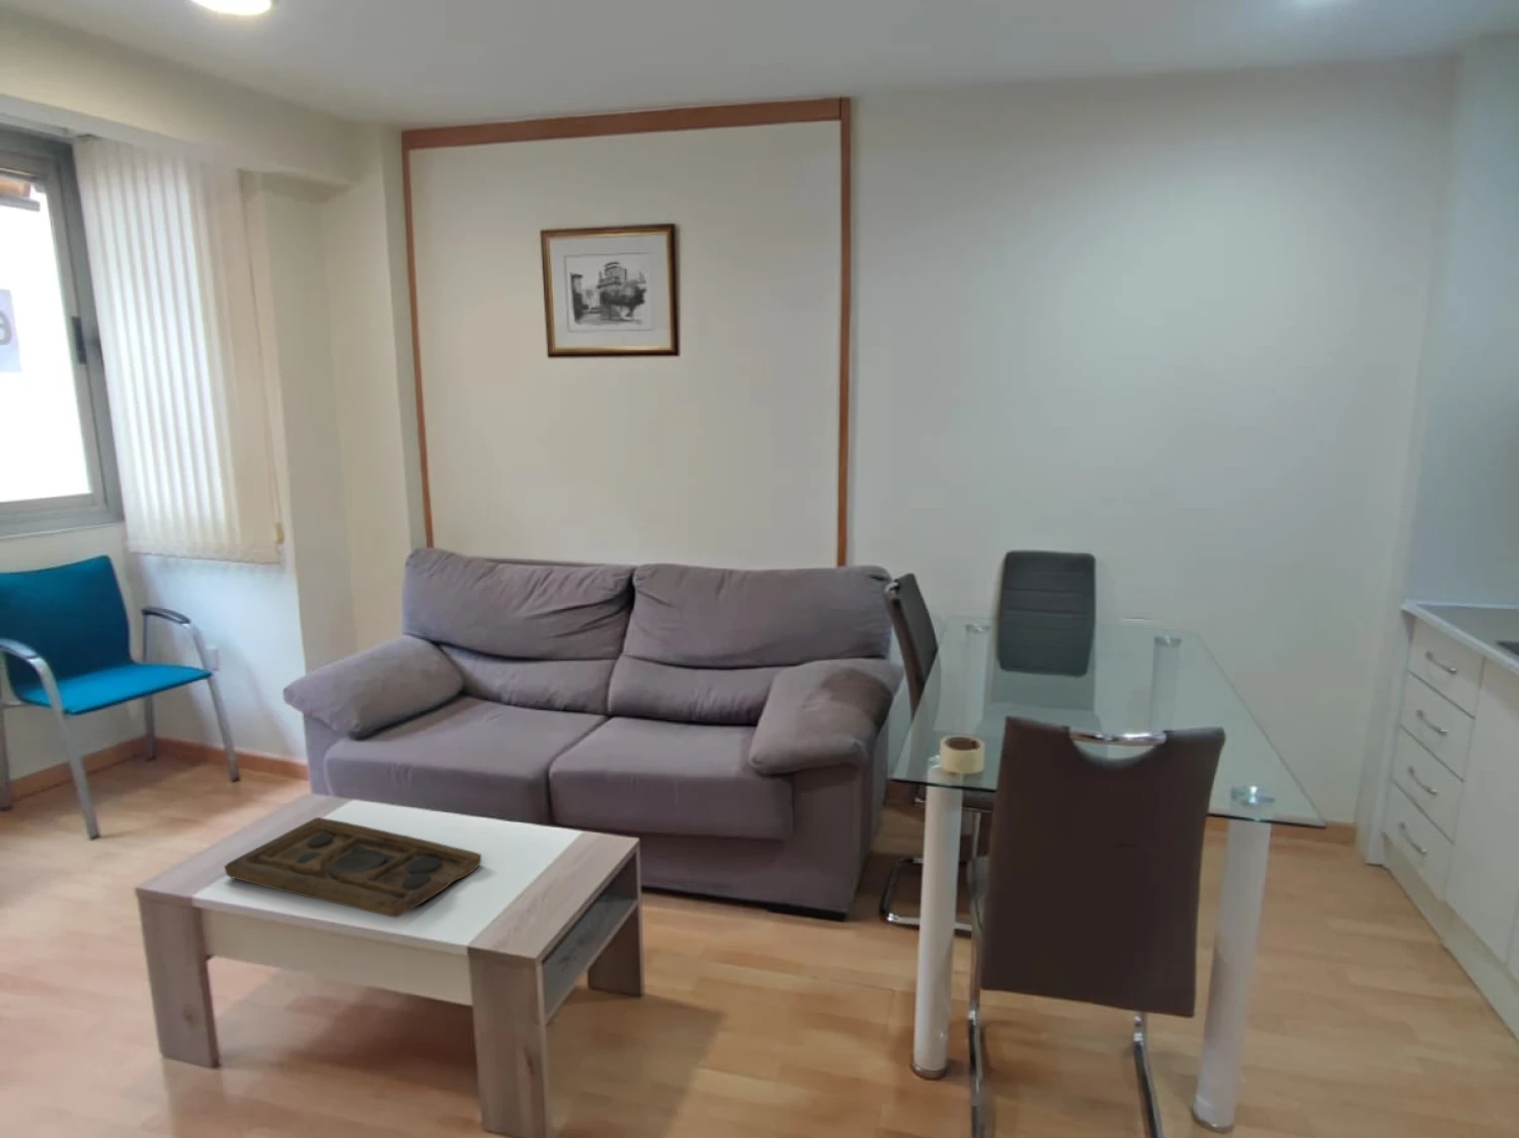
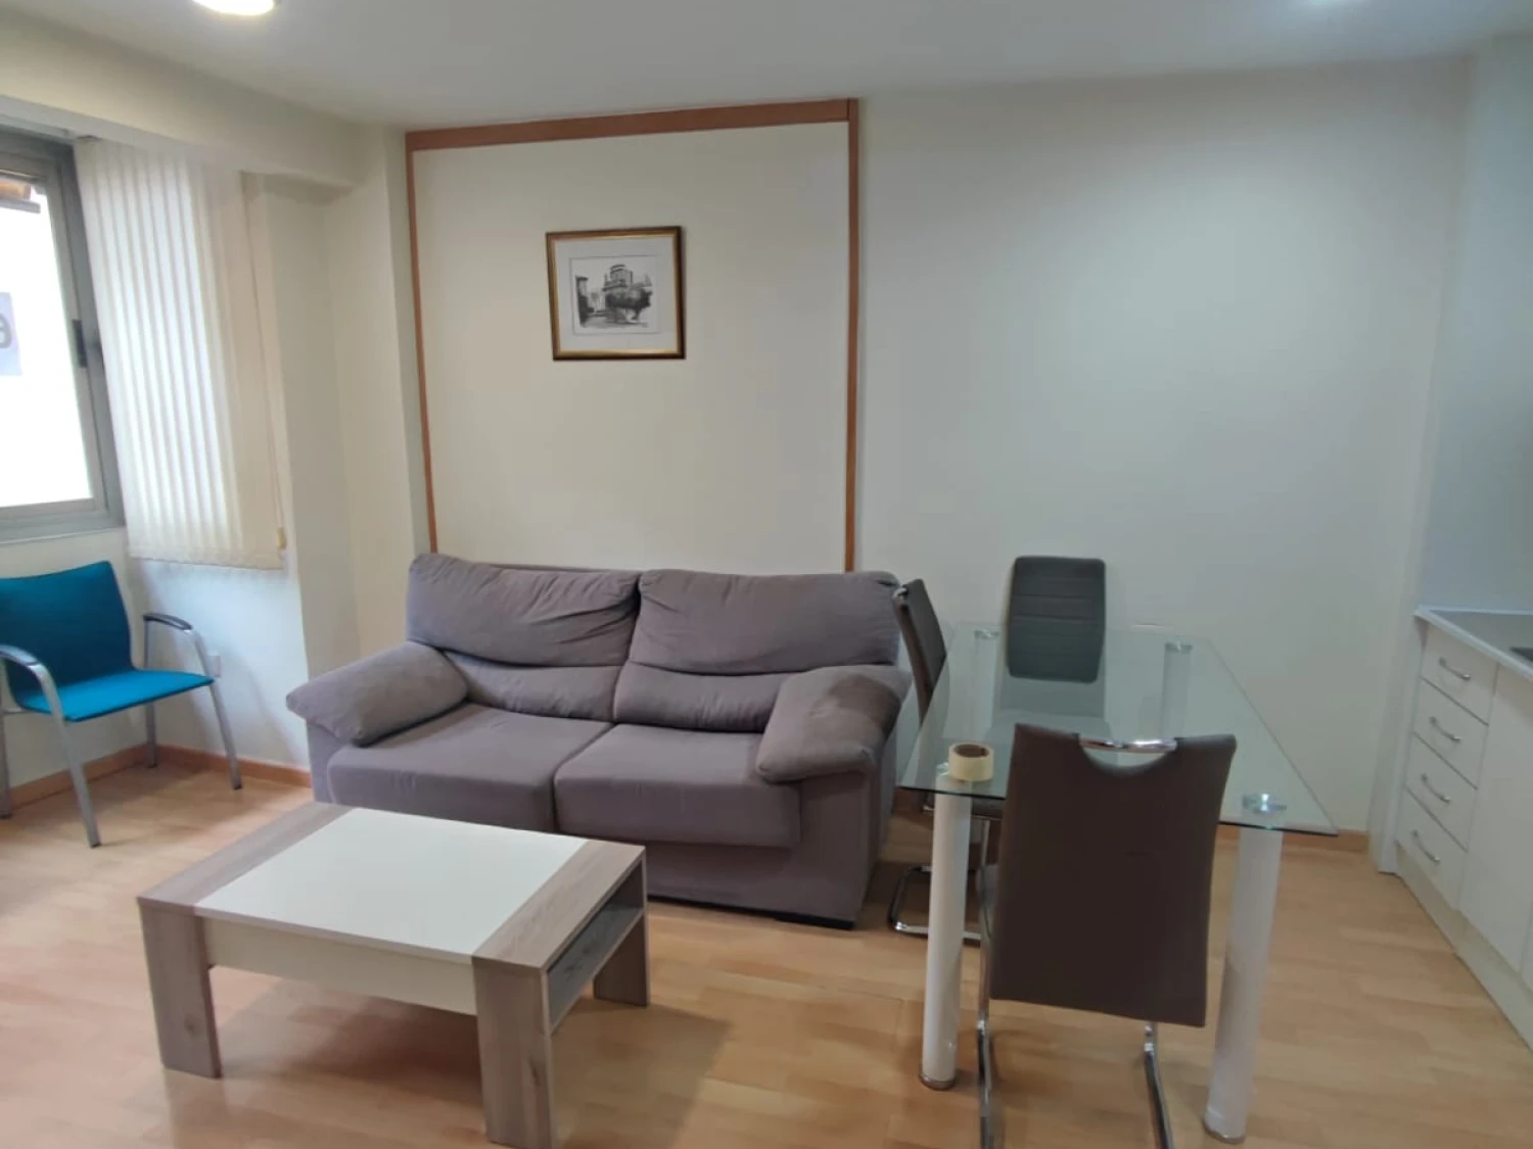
- decorative tray (353, 863)
